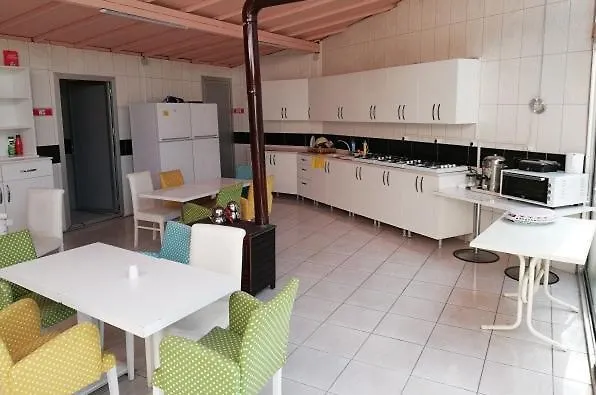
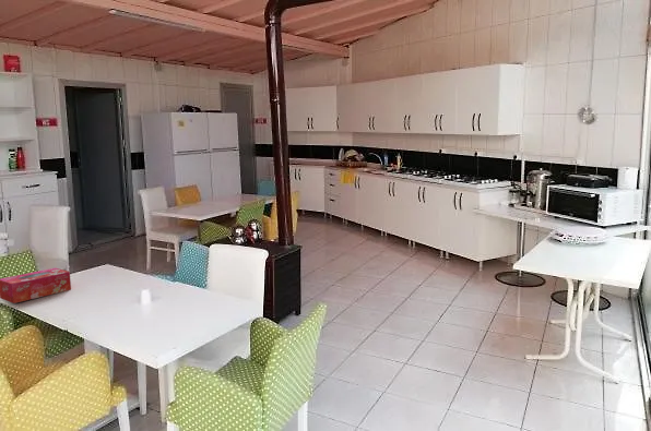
+ tissue box (35, 284)
